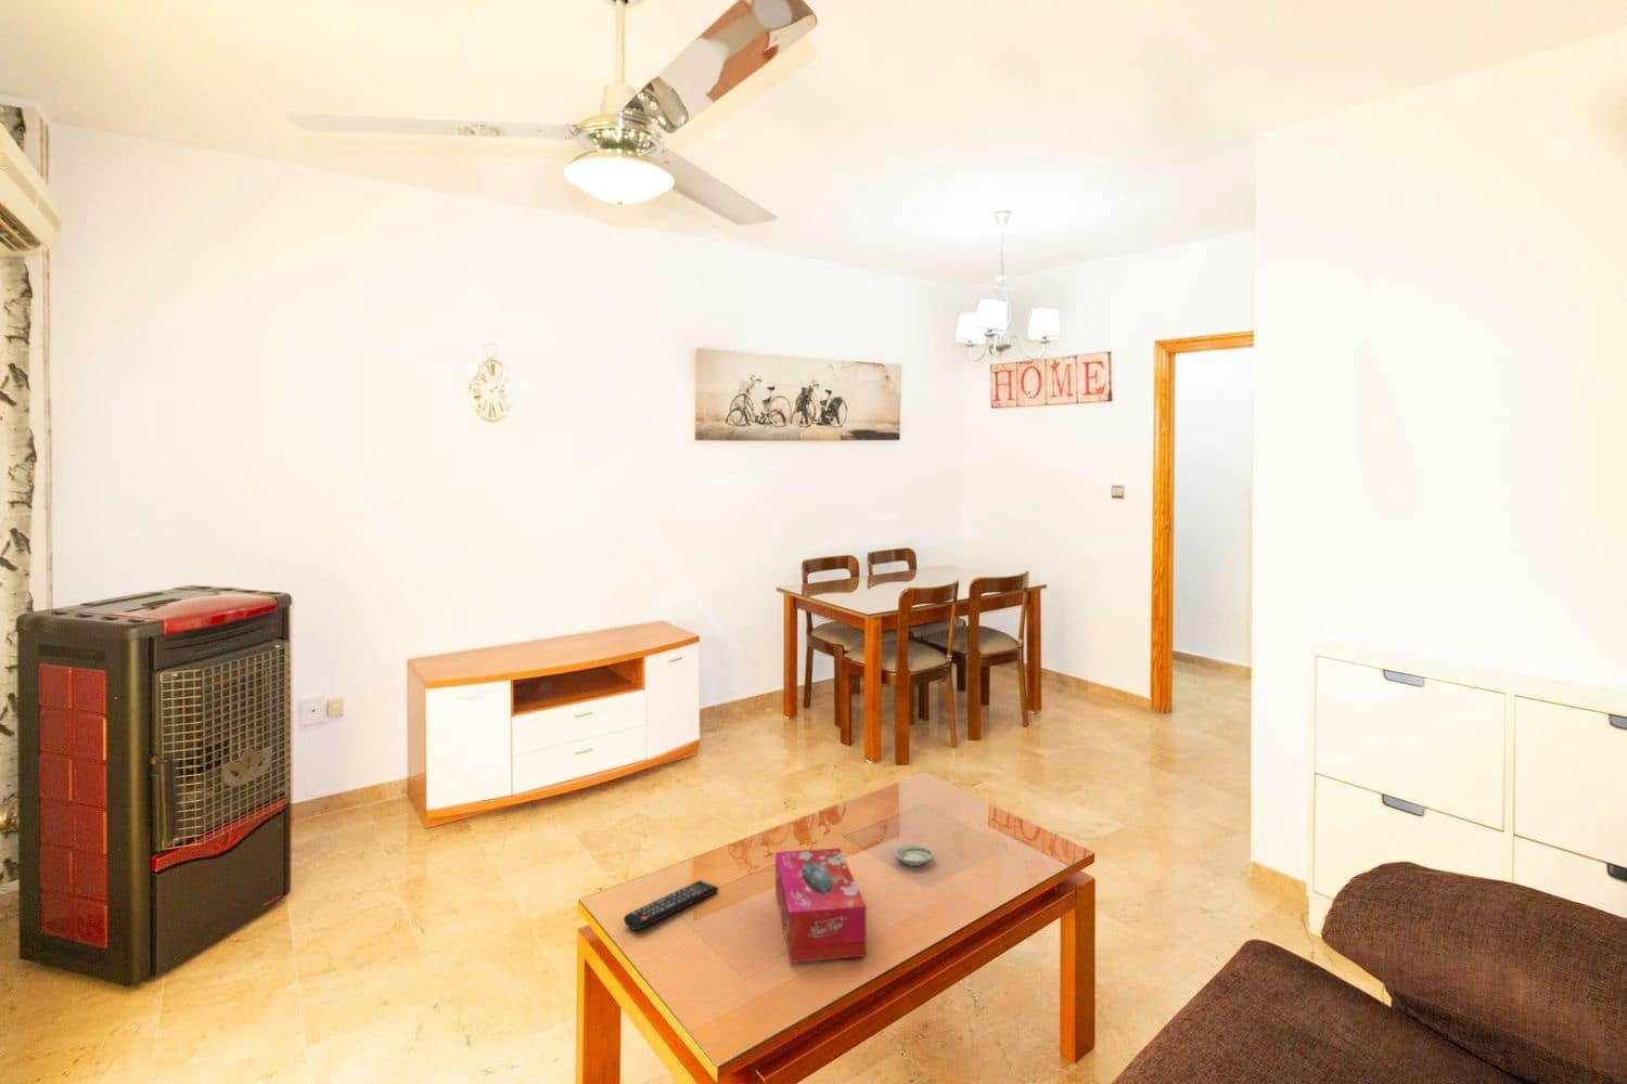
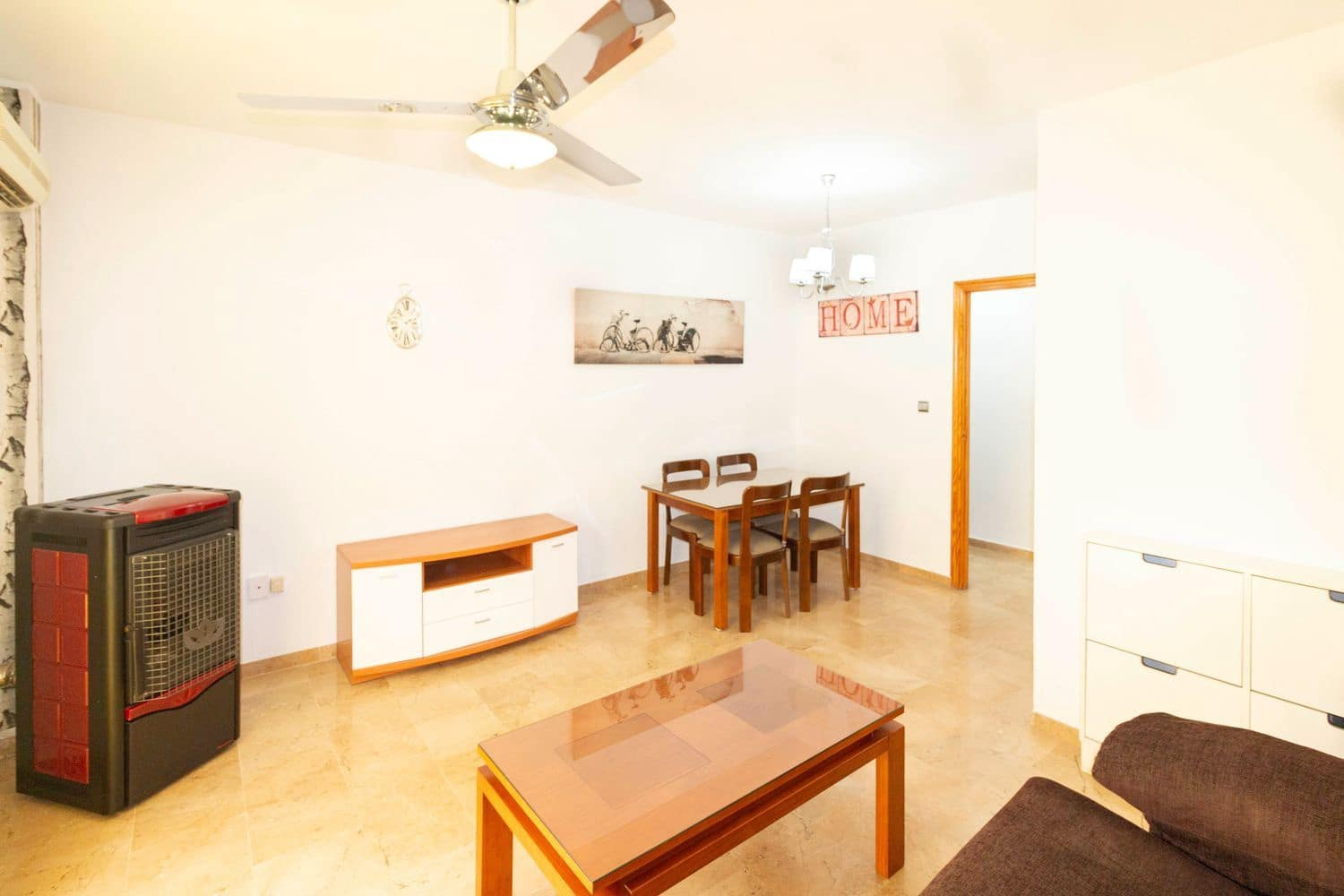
- remote control (673, 904)
- saucer (913, 857)
- tissue box (817, 900)
